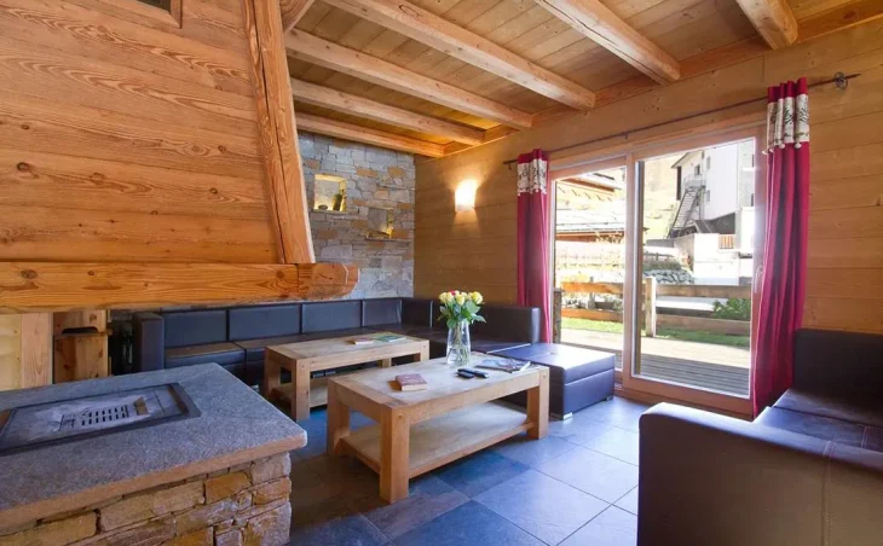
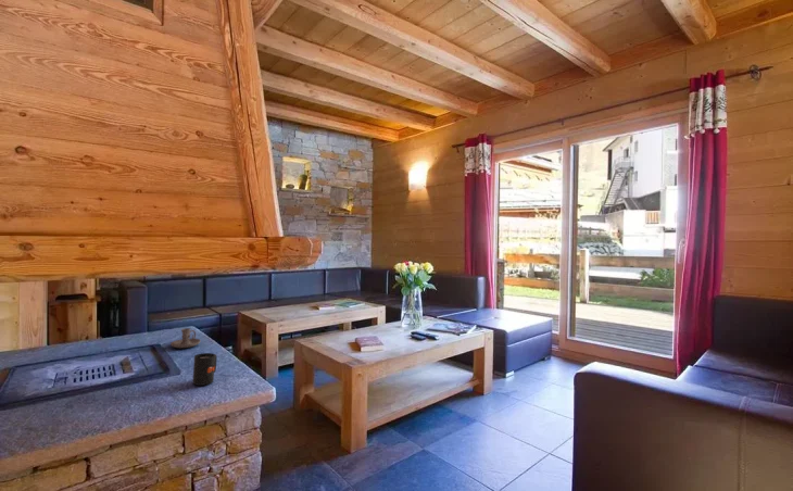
+ mug (206, 367)
+ candle holder (187, 337)
